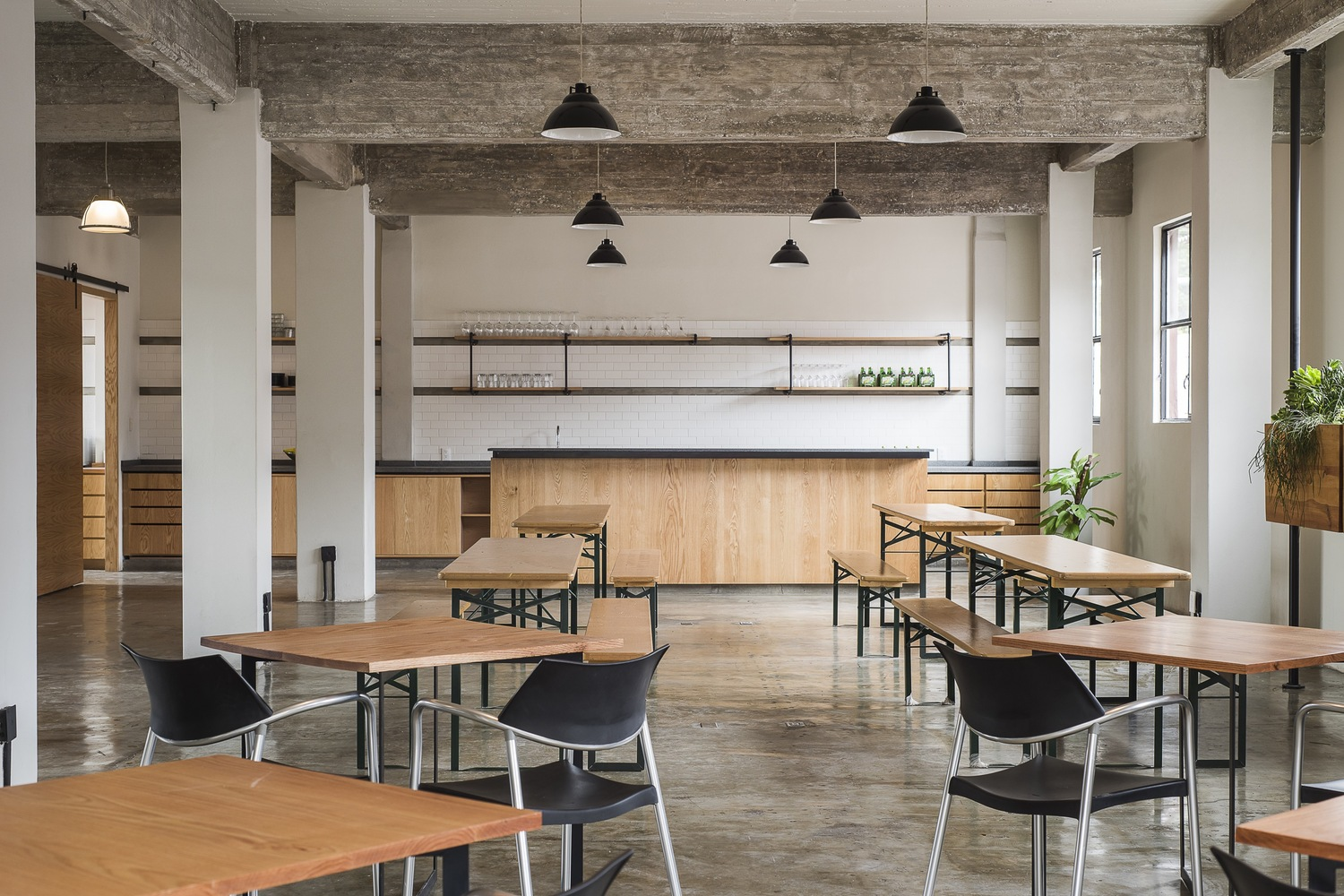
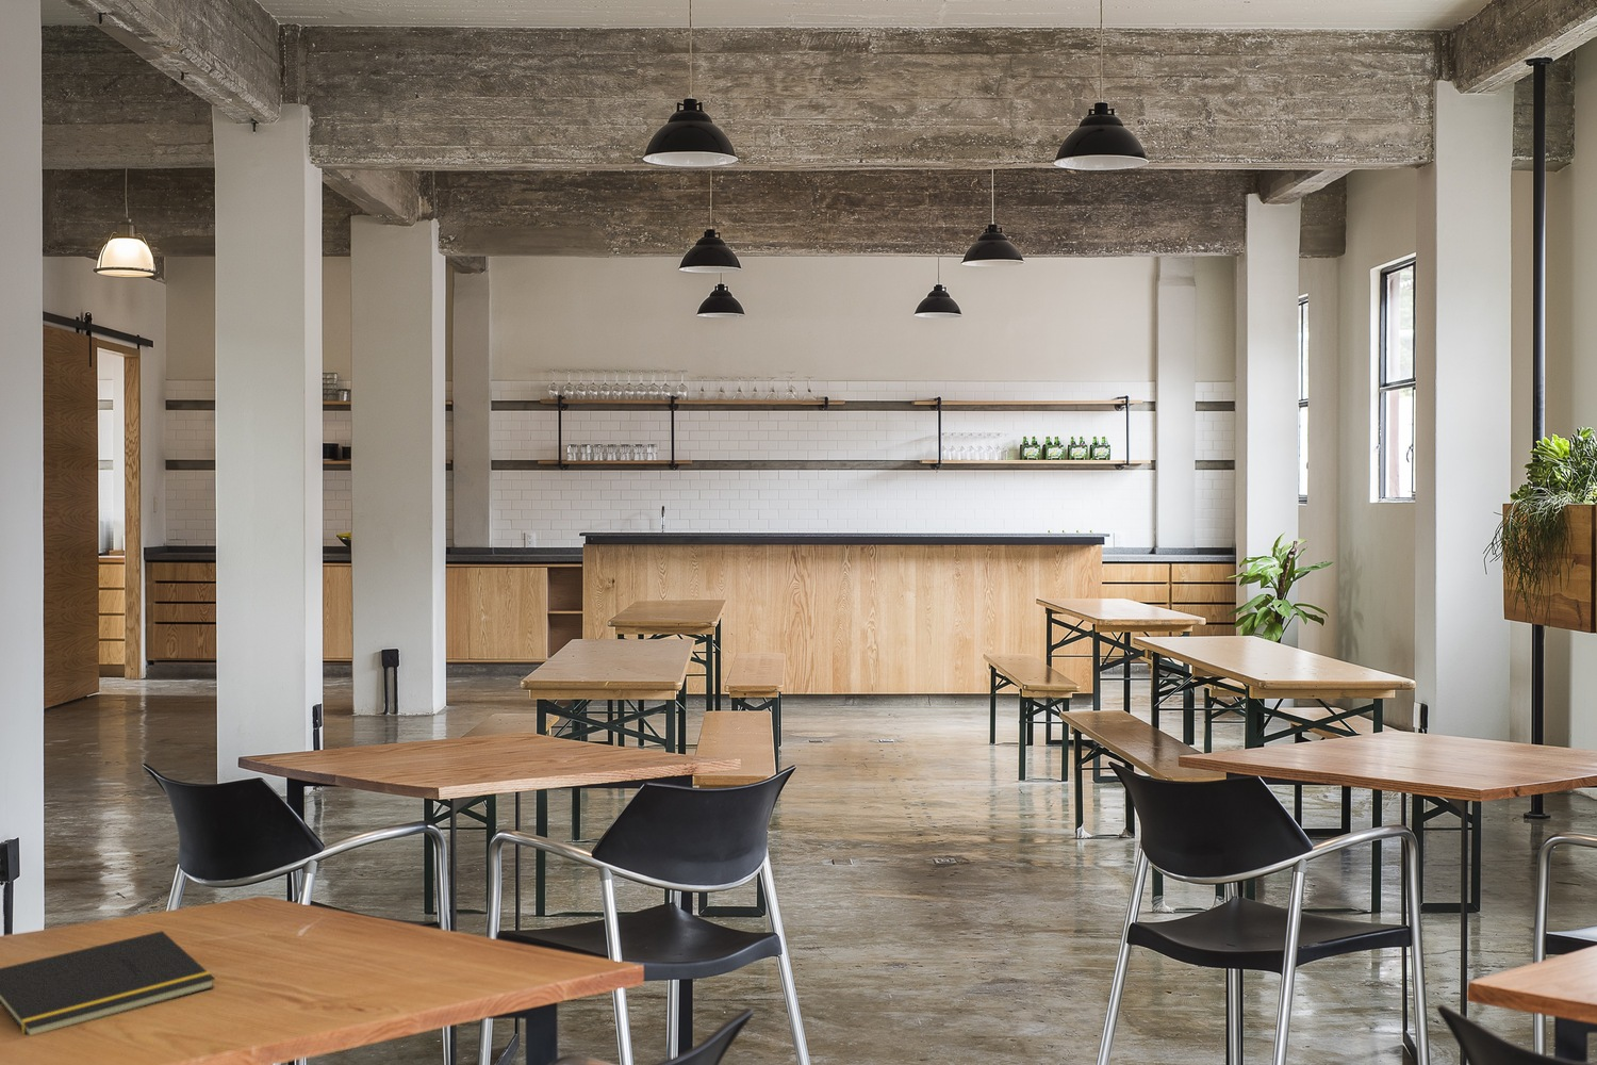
+ notepad (100, 979)
